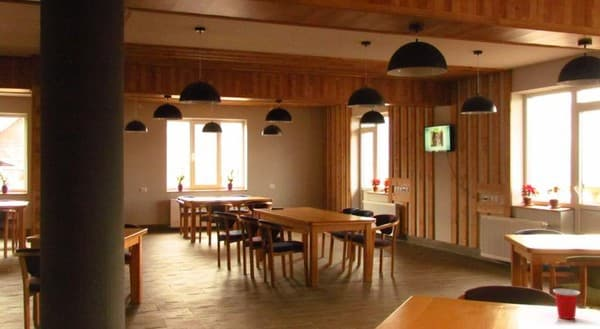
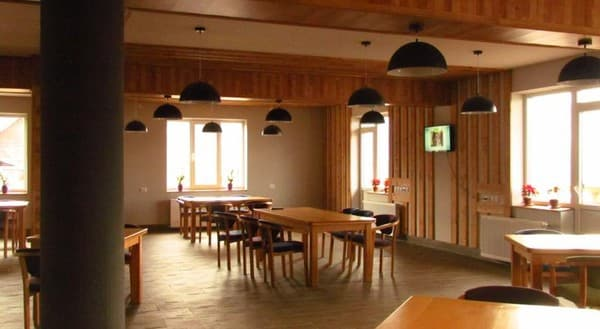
- cup (566, 304)
